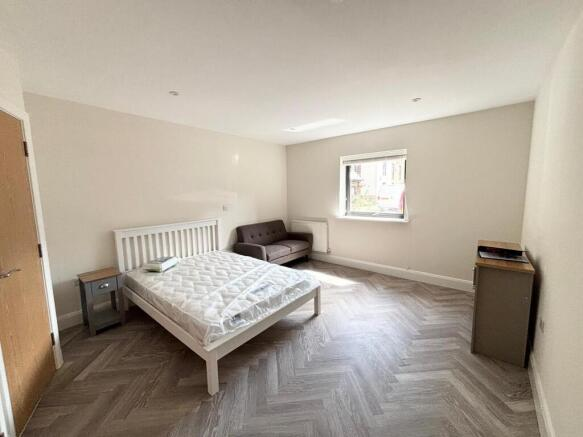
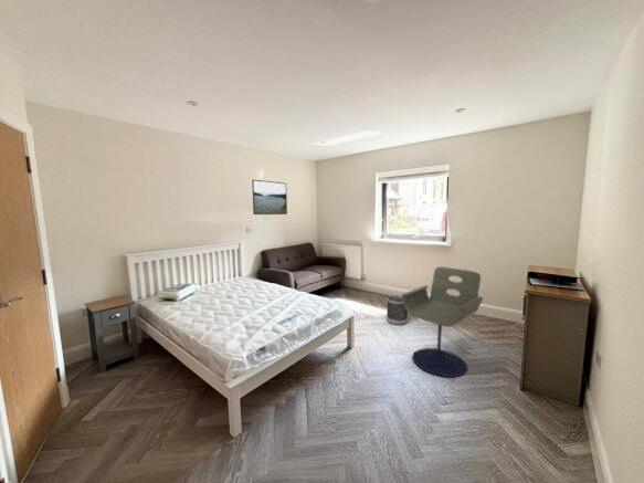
+ office chair (443, 316)
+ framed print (271, 198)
+ wastebasket (397, 308)
